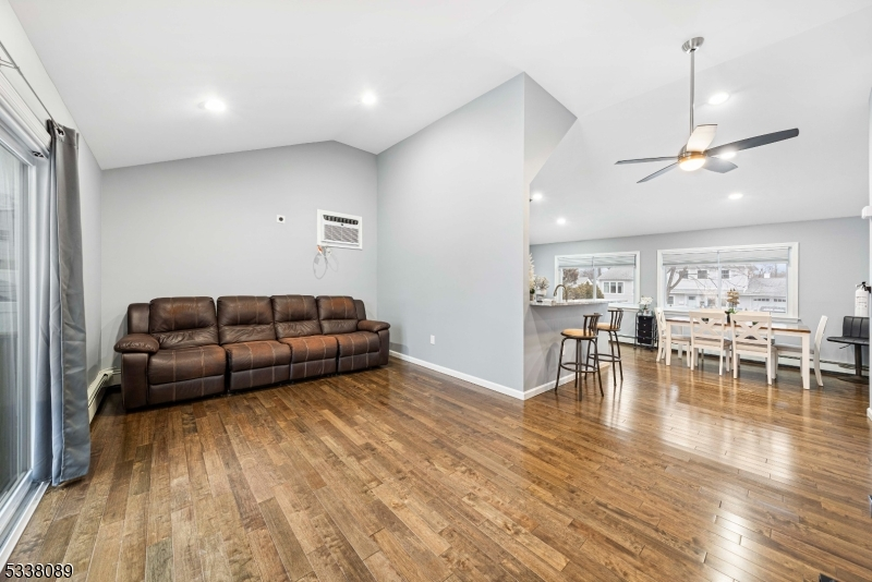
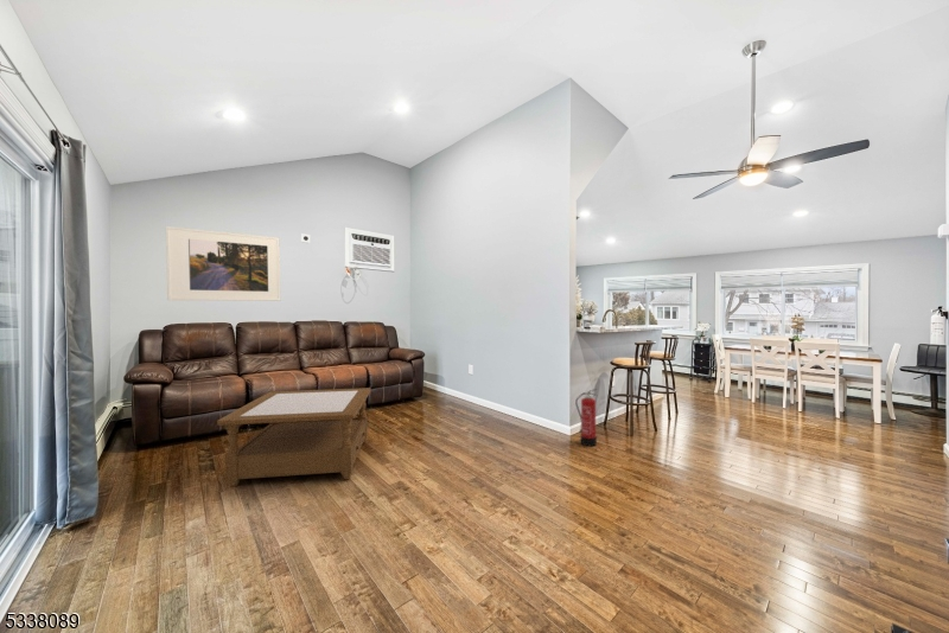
+ fire extinguisher (586, 415)
+ coffee table (307, 430)
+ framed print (227, 266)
